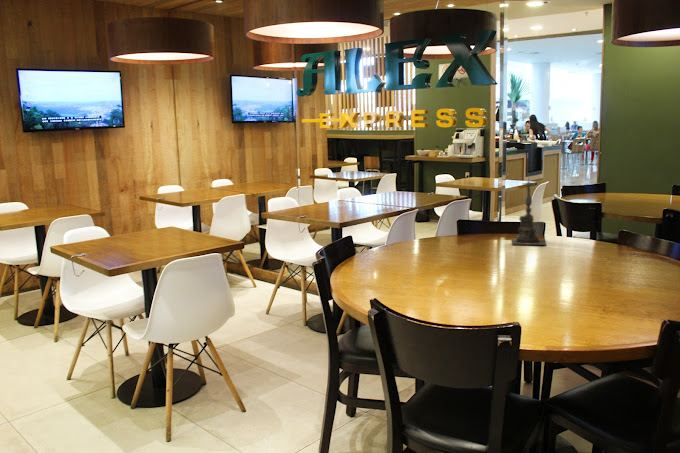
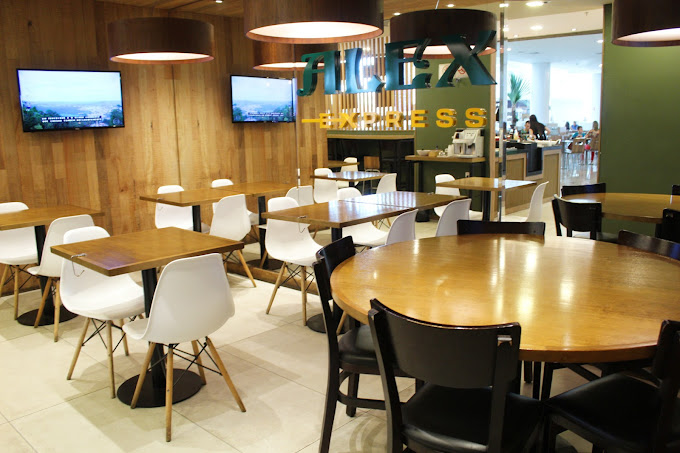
- candle holder (529, 207)
